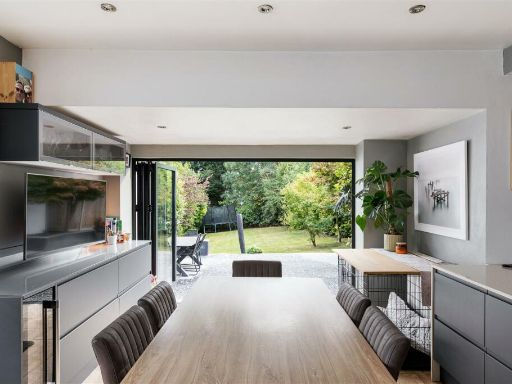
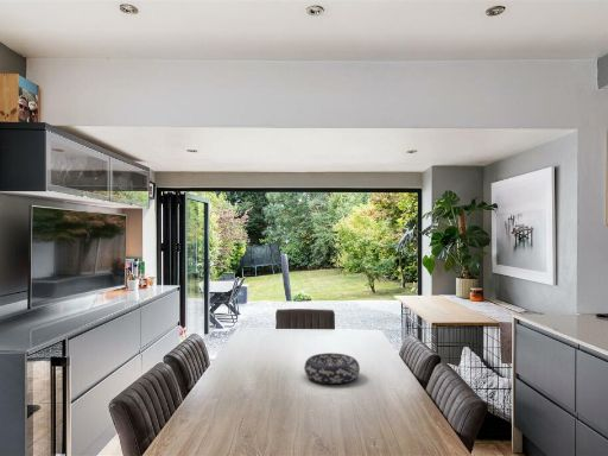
+ decorative bowl (331, 367)
